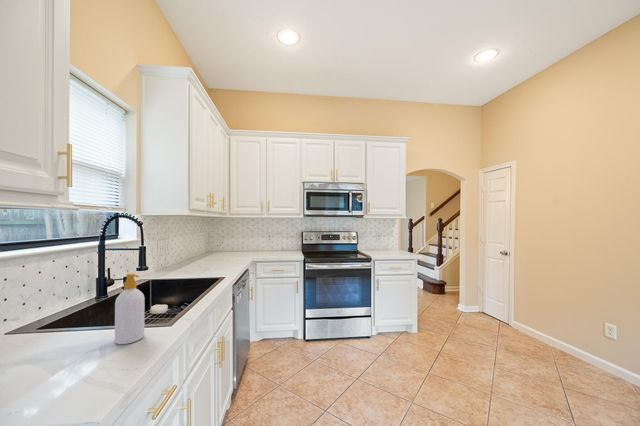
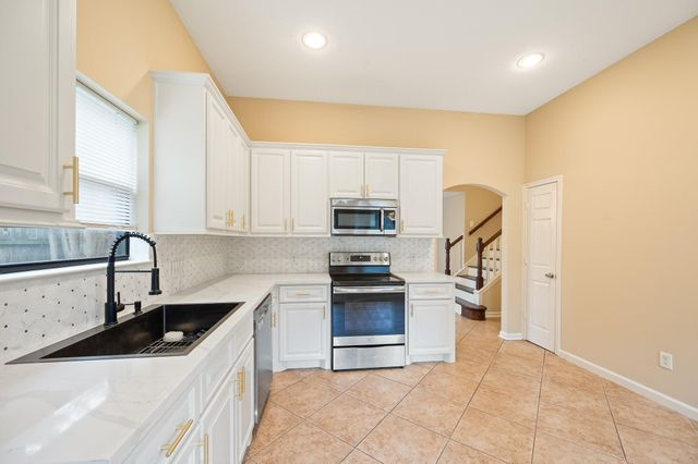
- soap bottle (130, 306)
